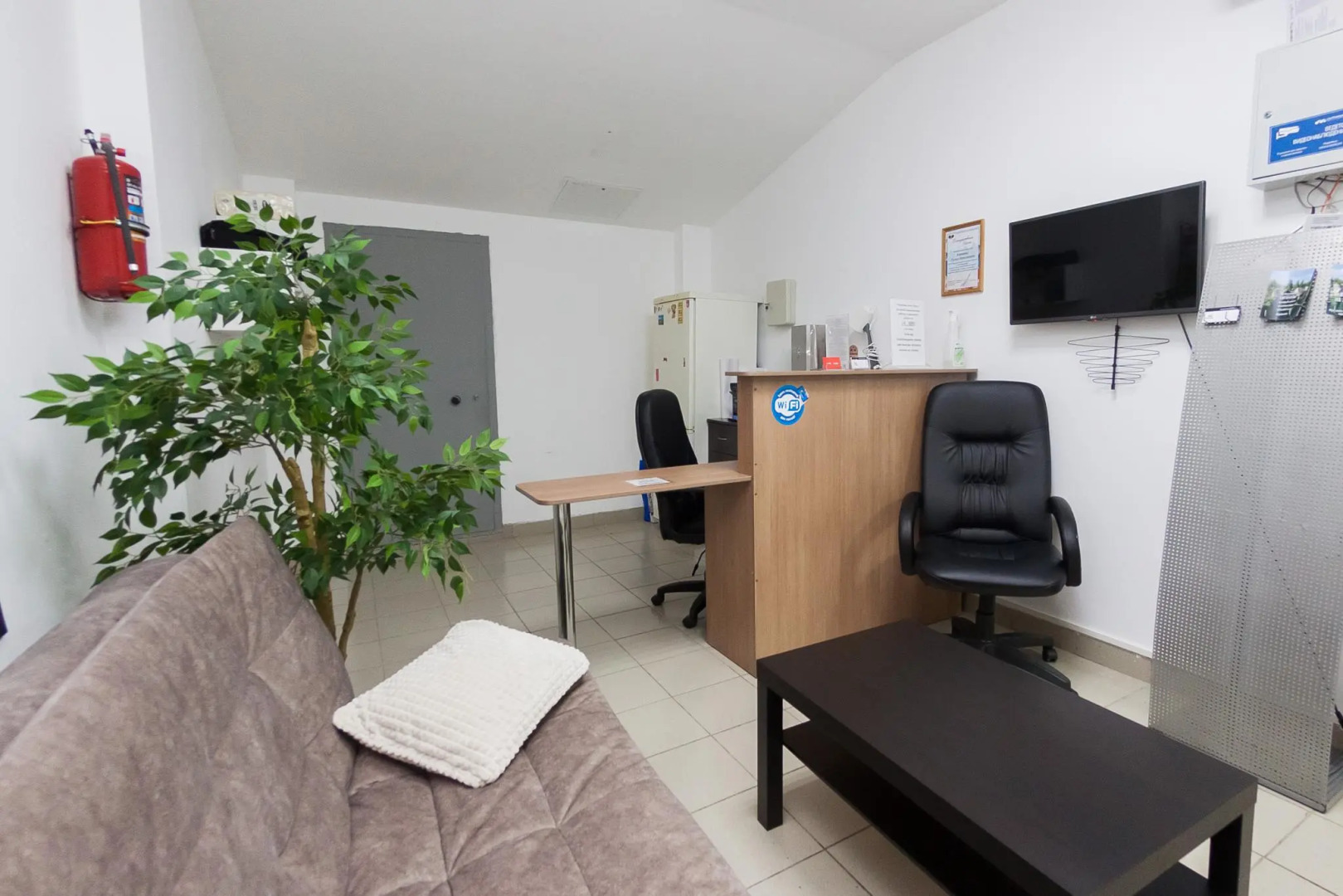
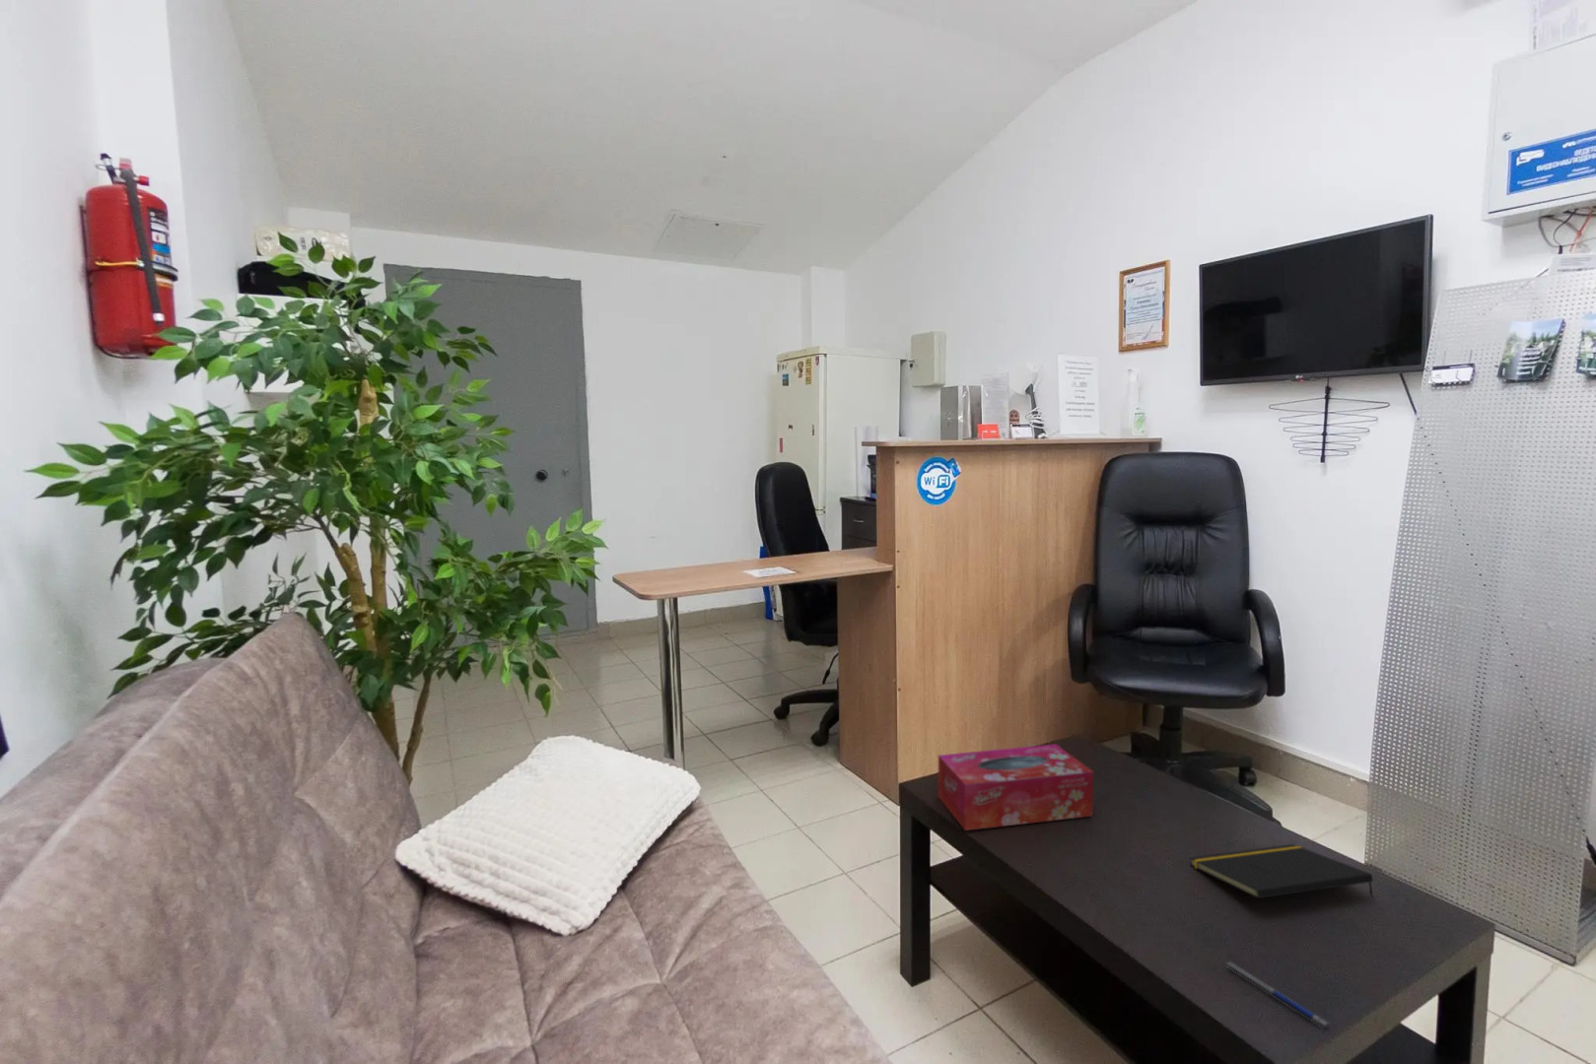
+ pen (1273, 992)
+ notepad (1276, 869)
+ tissue box (1013, 784)
